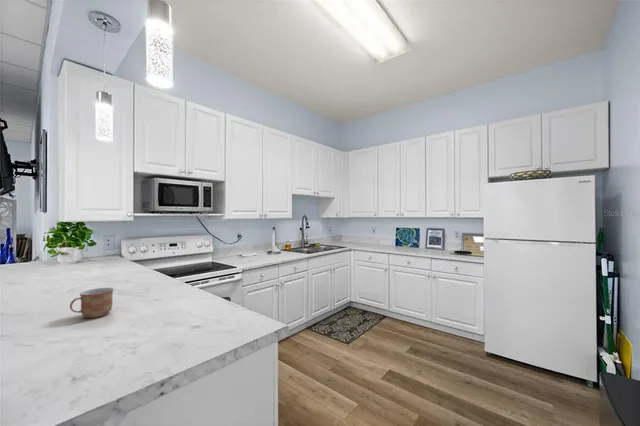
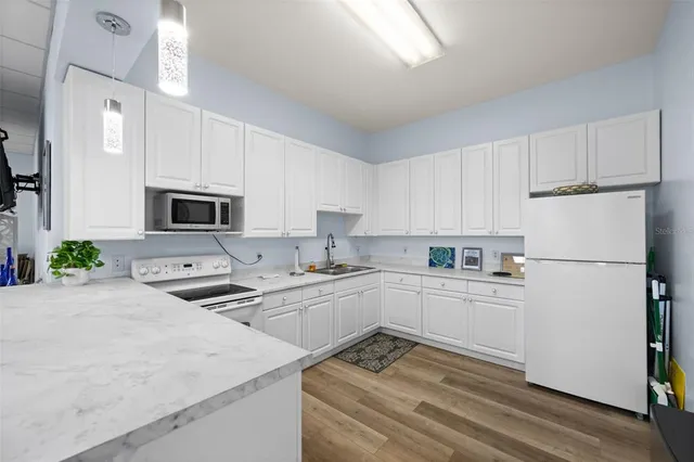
- mug (92, 303)
